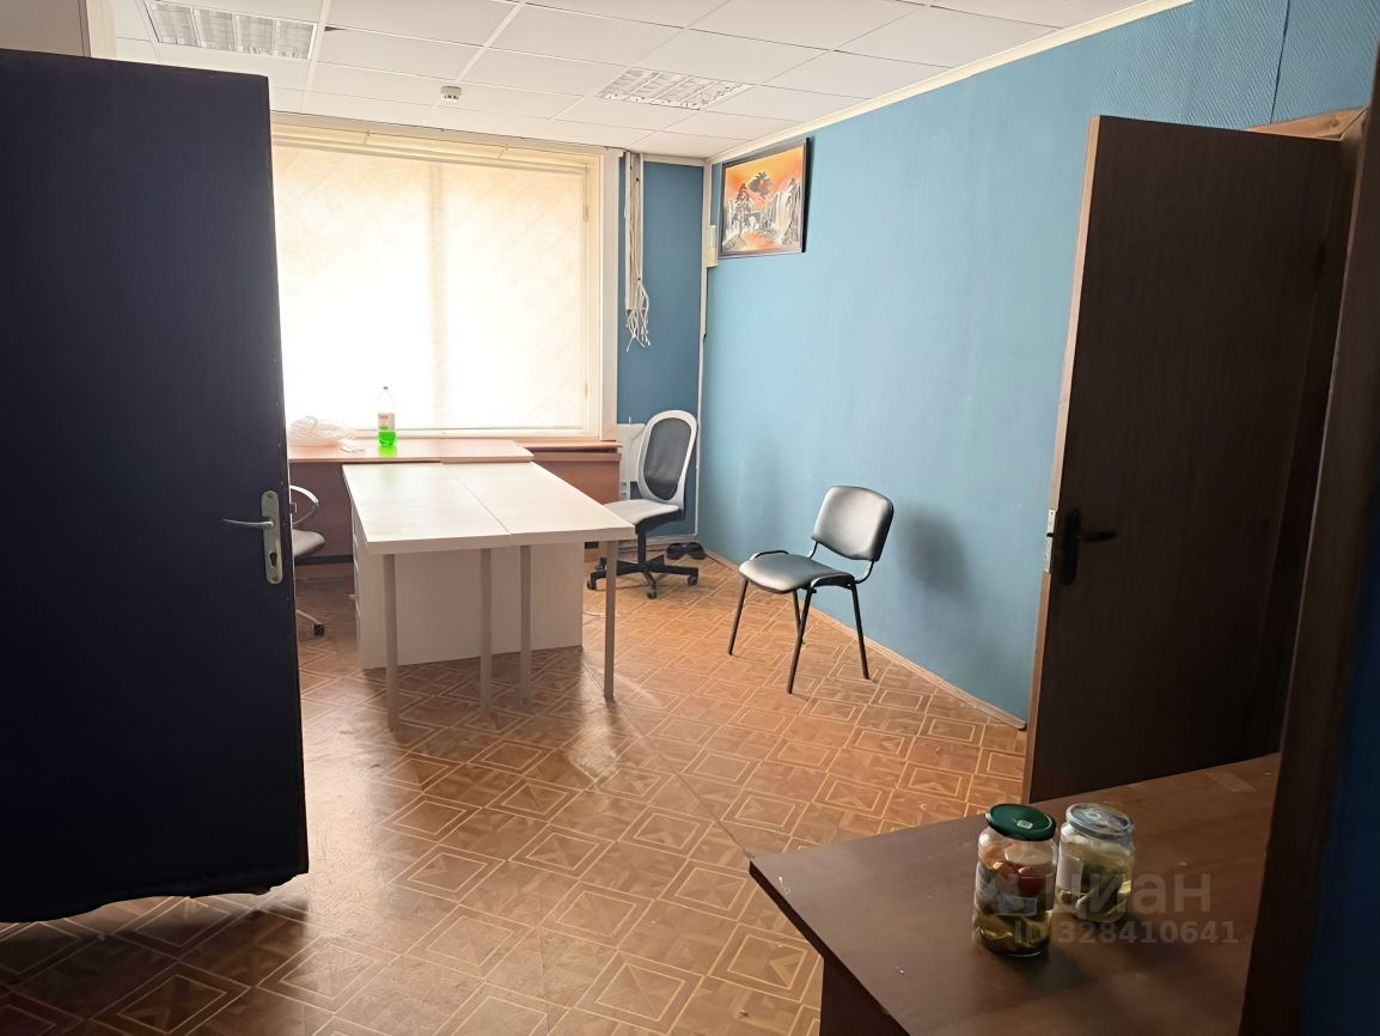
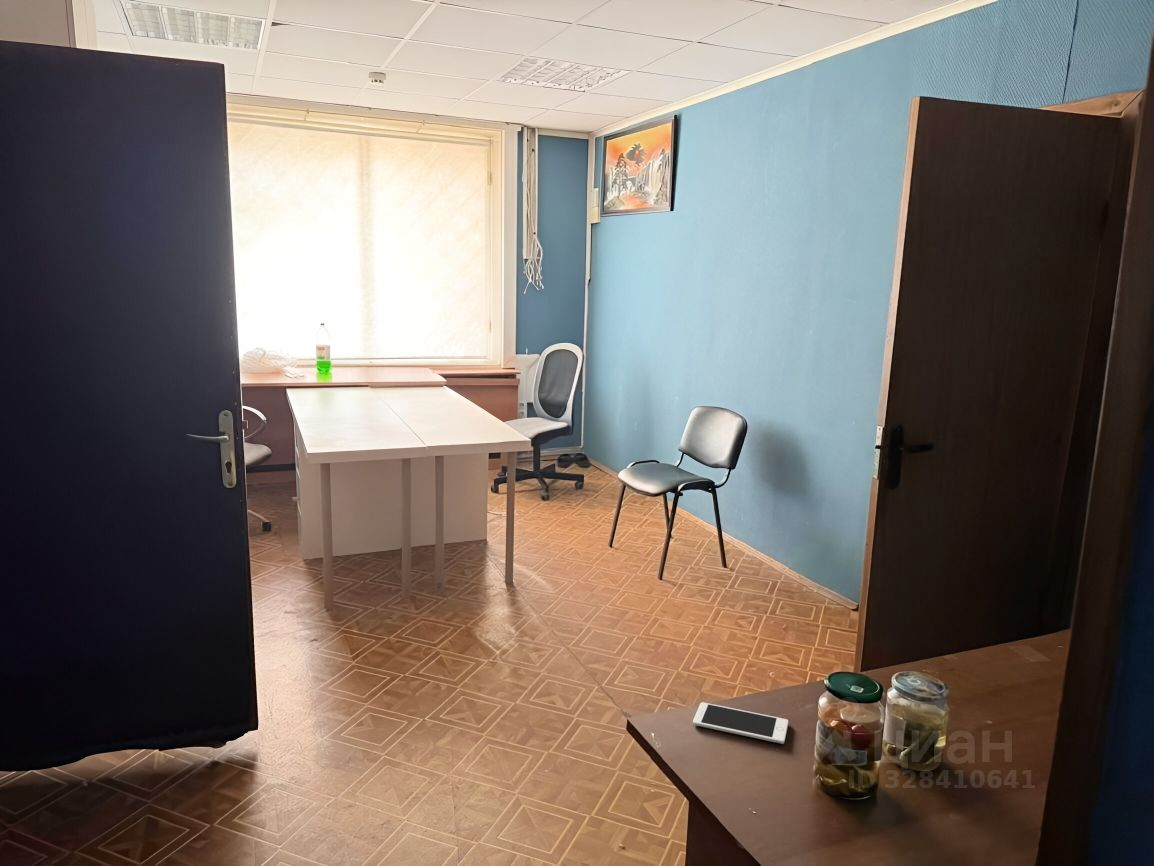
+ cell phone (740, 722)
